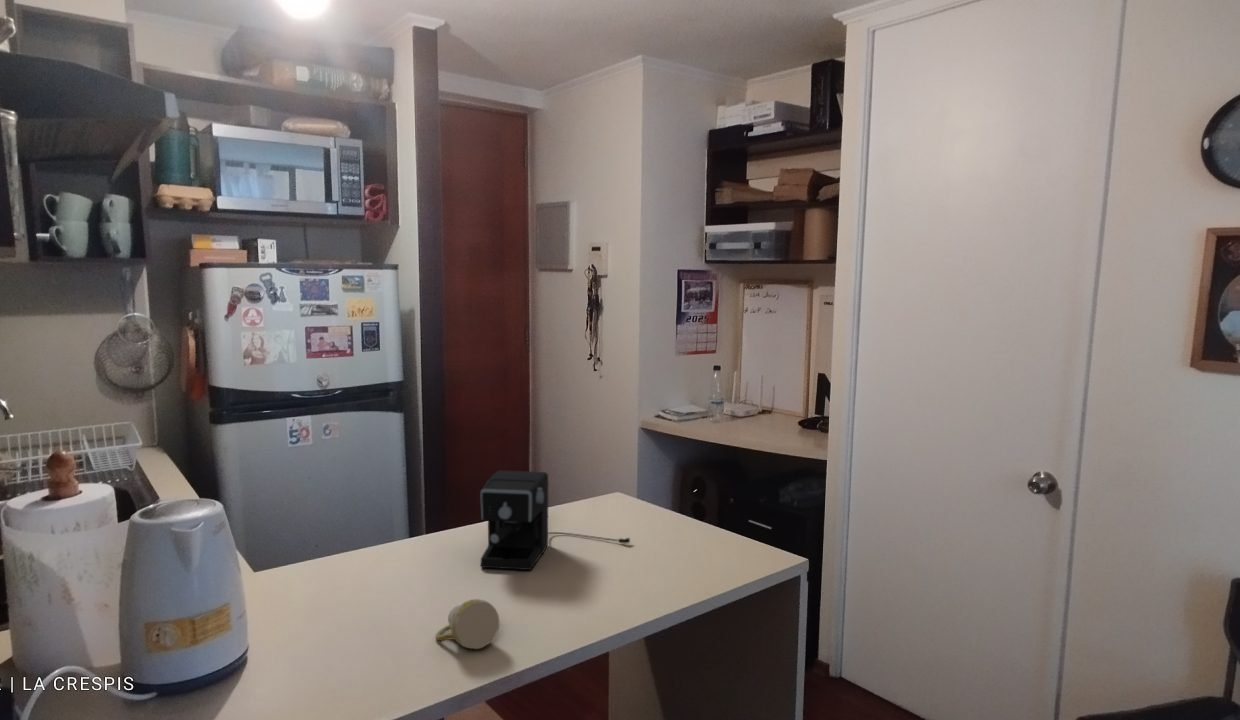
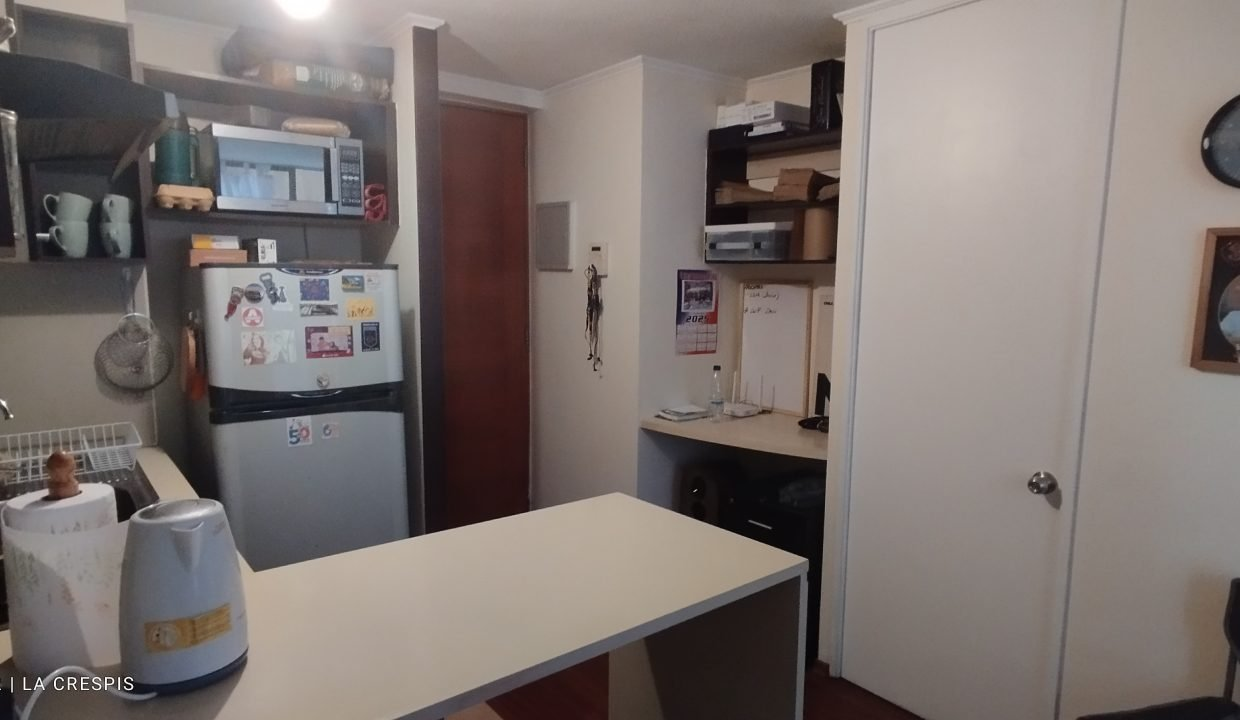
- mug (466, 617)
- coffee maker (547, 518)
